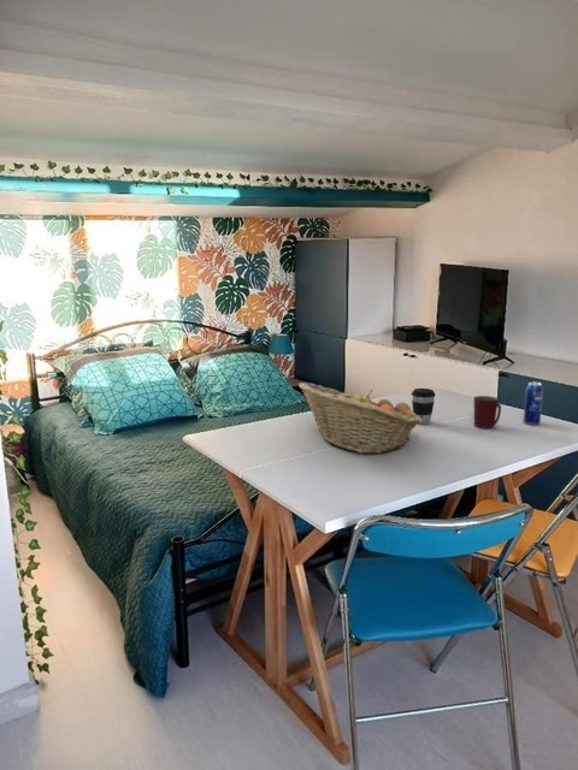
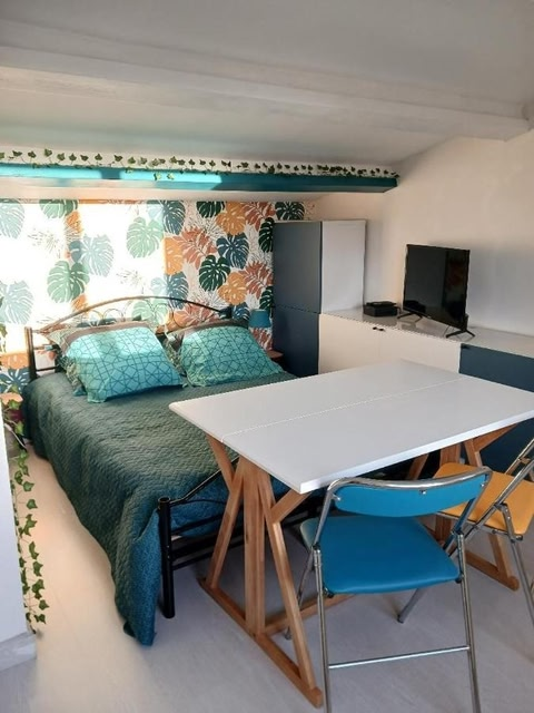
- fruit basket (358, 411)
- coffee cup (423, 405)
- mug (488, 413)
- beverage can (532, 403)
